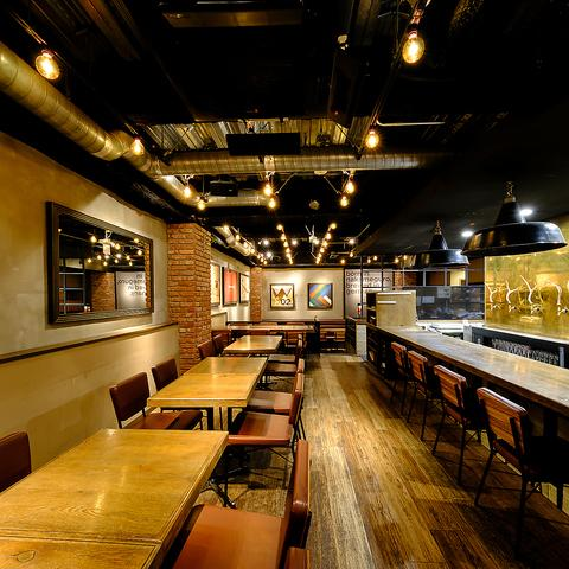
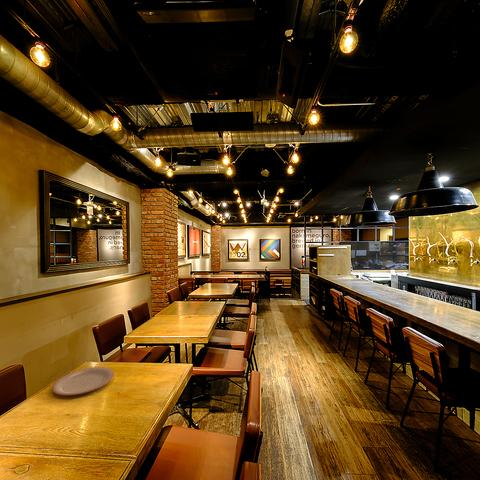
+ plate (84, 381)
